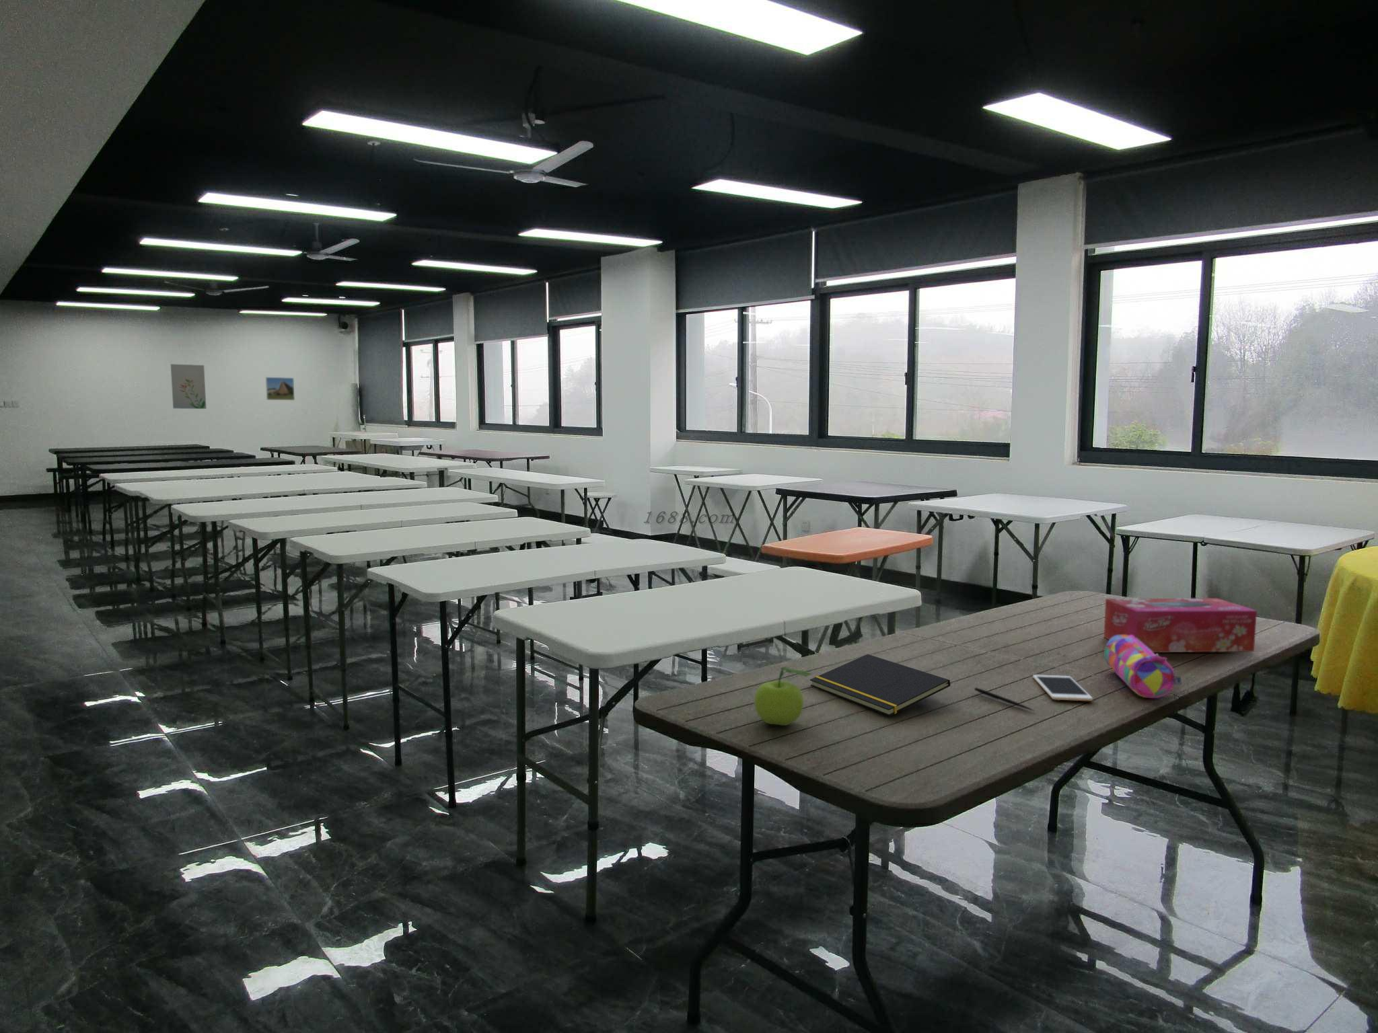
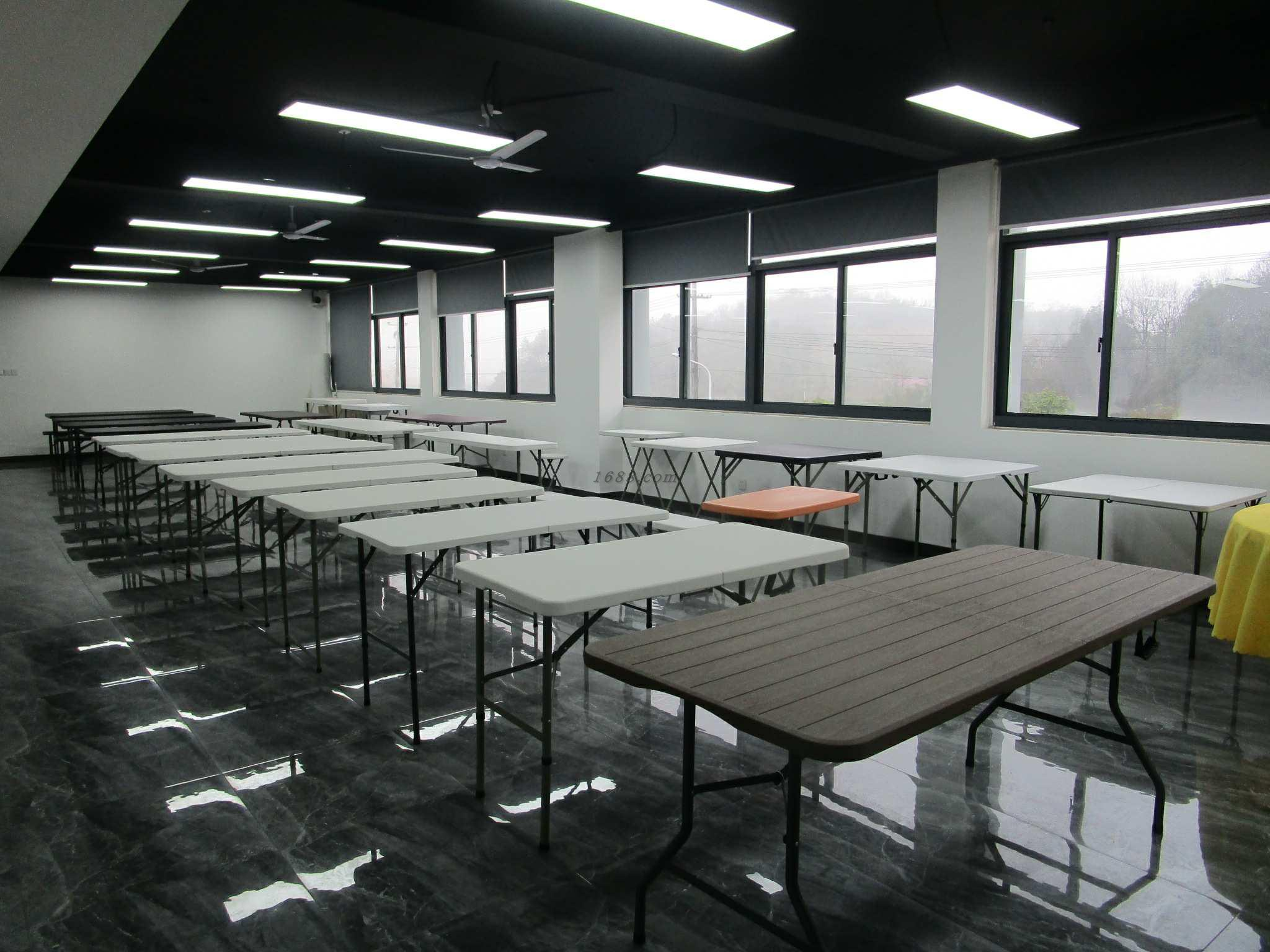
- notepad (878, 683)
- pen (1004, 699)
- pencil case (1139, 664)
- cell phone (1061, 687)
- fruit (787, 694)
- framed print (280, 388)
- wall art (189, 386)
- tissue box (1177, 624)
